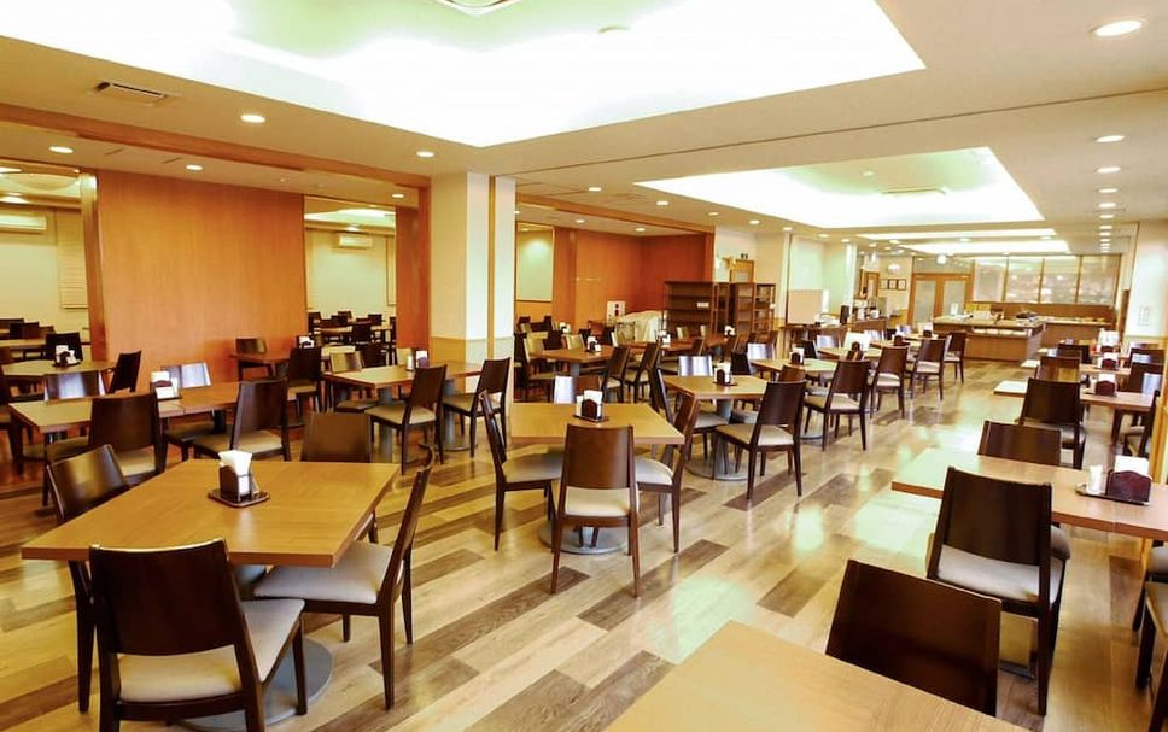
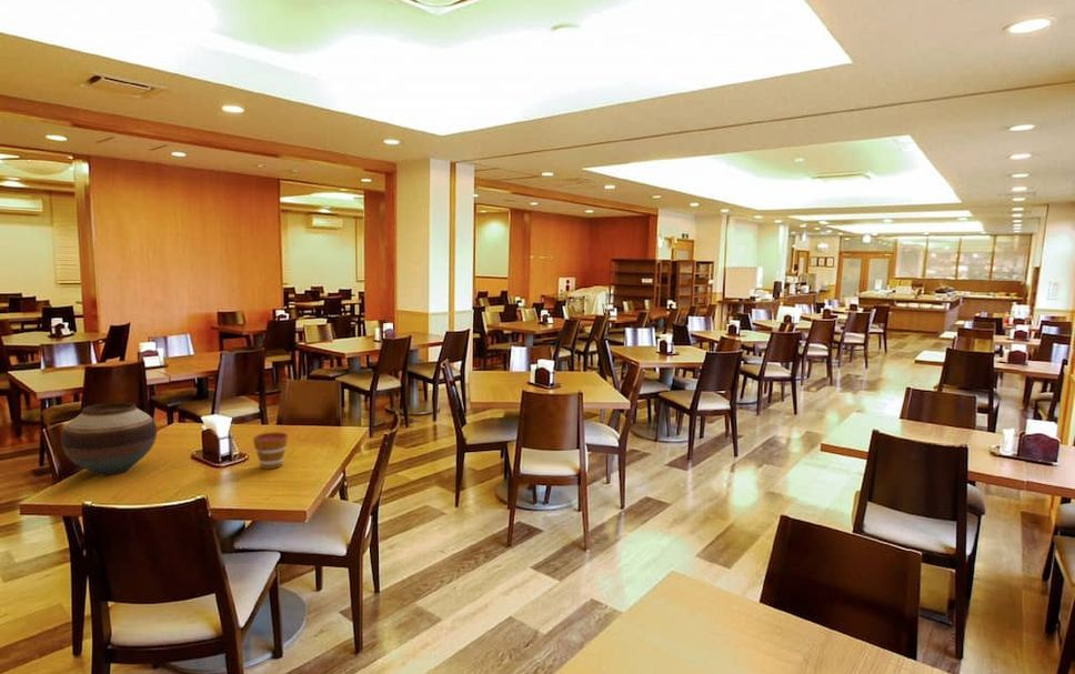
+ cup (270, 452)
+ vase (111, 439)
